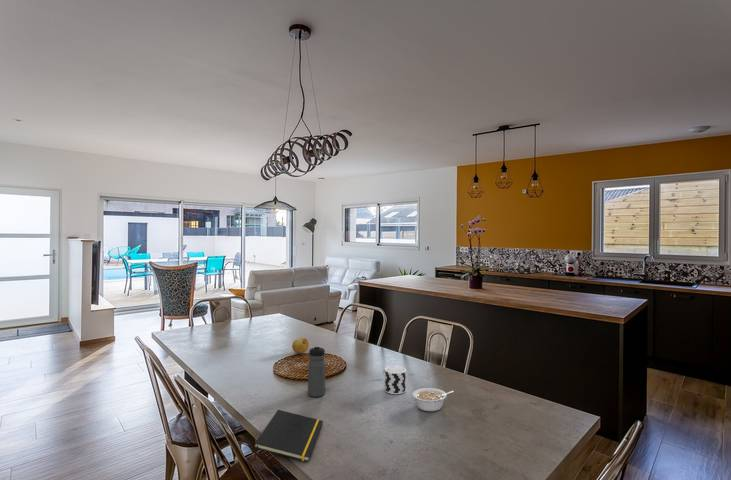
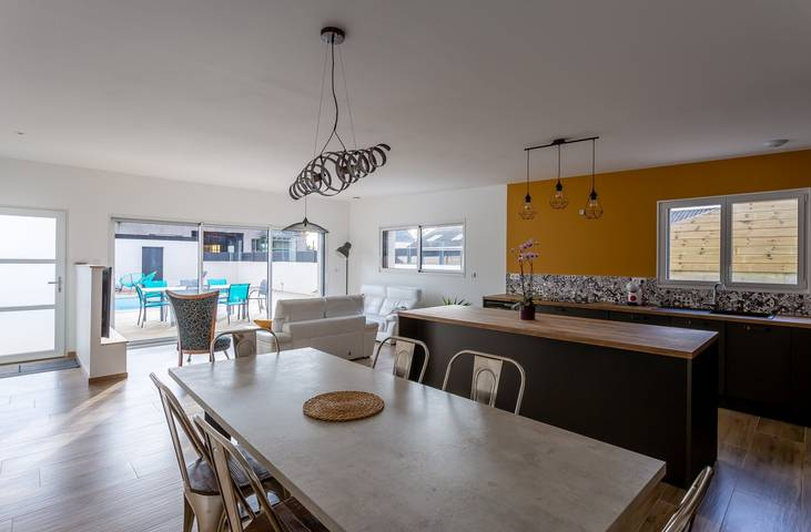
- notepad (291, 433)
- cup (392, 378)
- legume (430, 398)
- fruit (300, 345)
- water bottle (316, 369)
